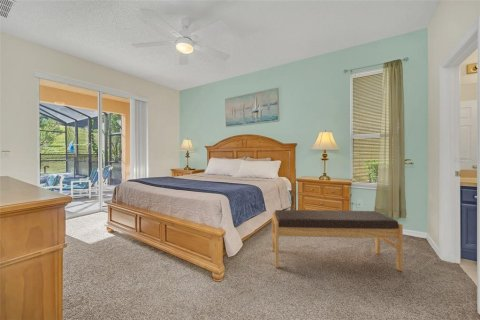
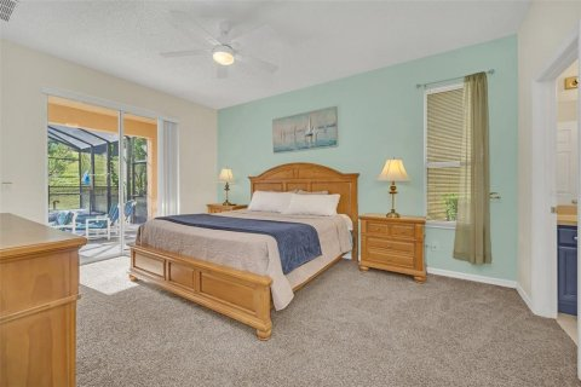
- bench (330, 236)
